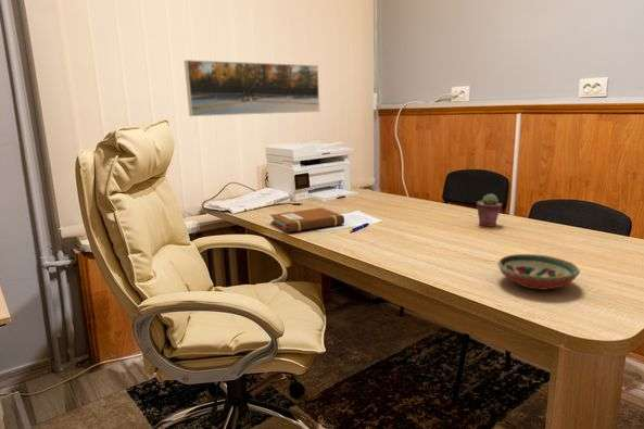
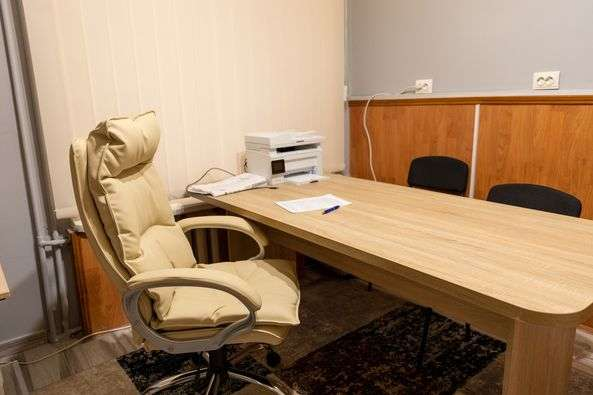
- notebook (305, 219)
- decorative bowl (536, 274)
- potted succulent (489, 209)
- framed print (258, 88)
